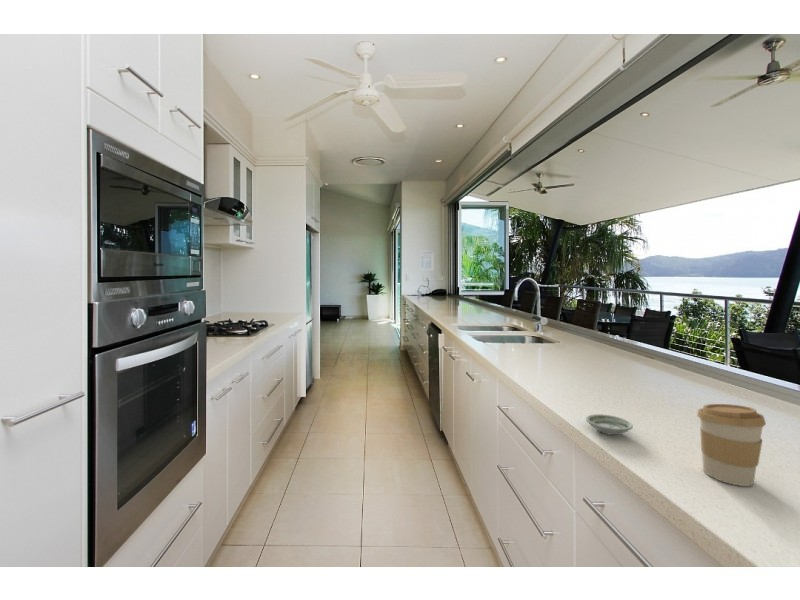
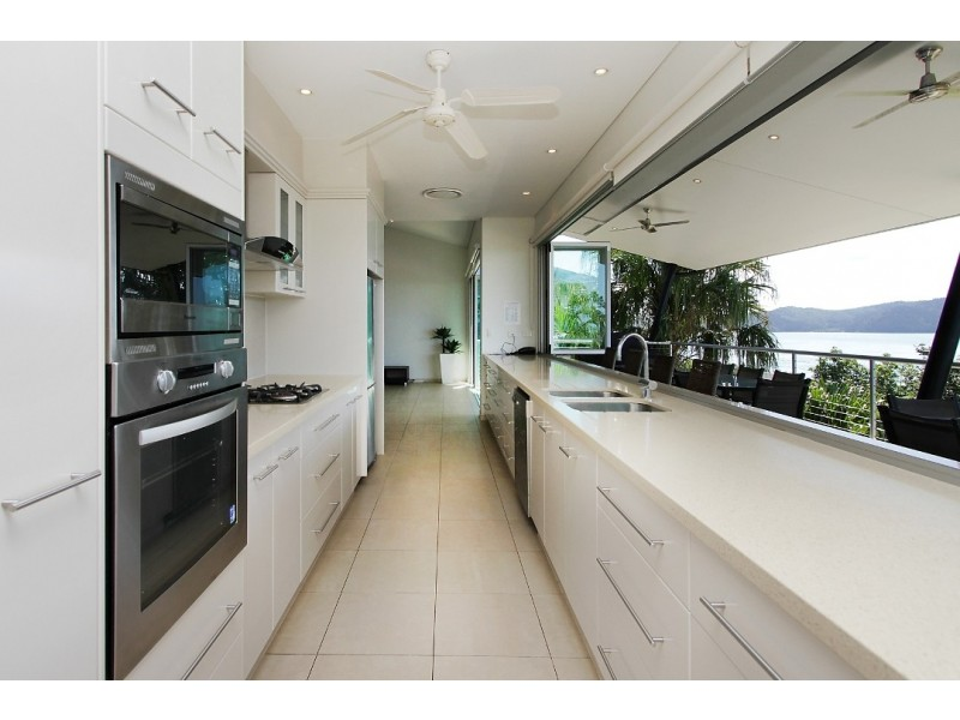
- coffee cup (728, 440)
- saucer (608, 425)
